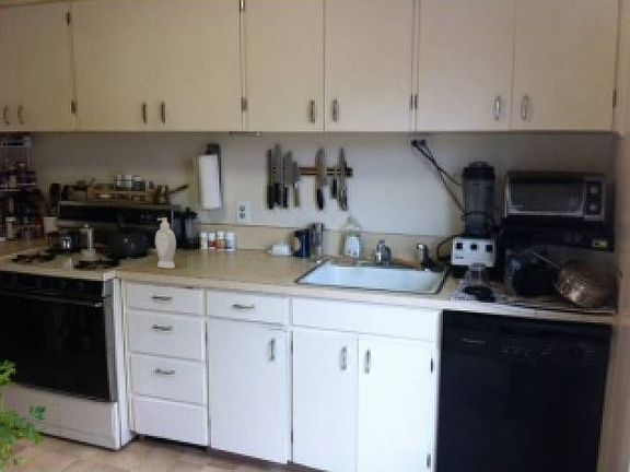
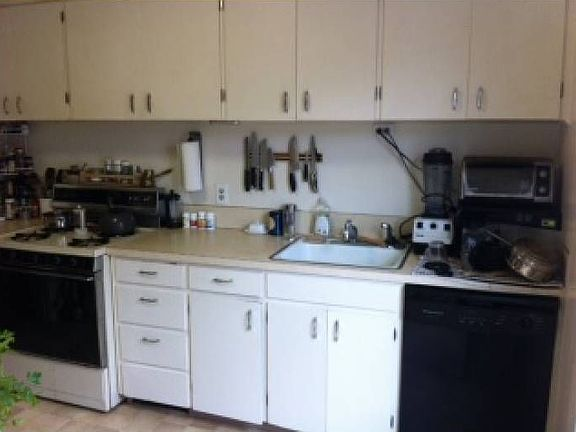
- soap bottle (163, 243)
